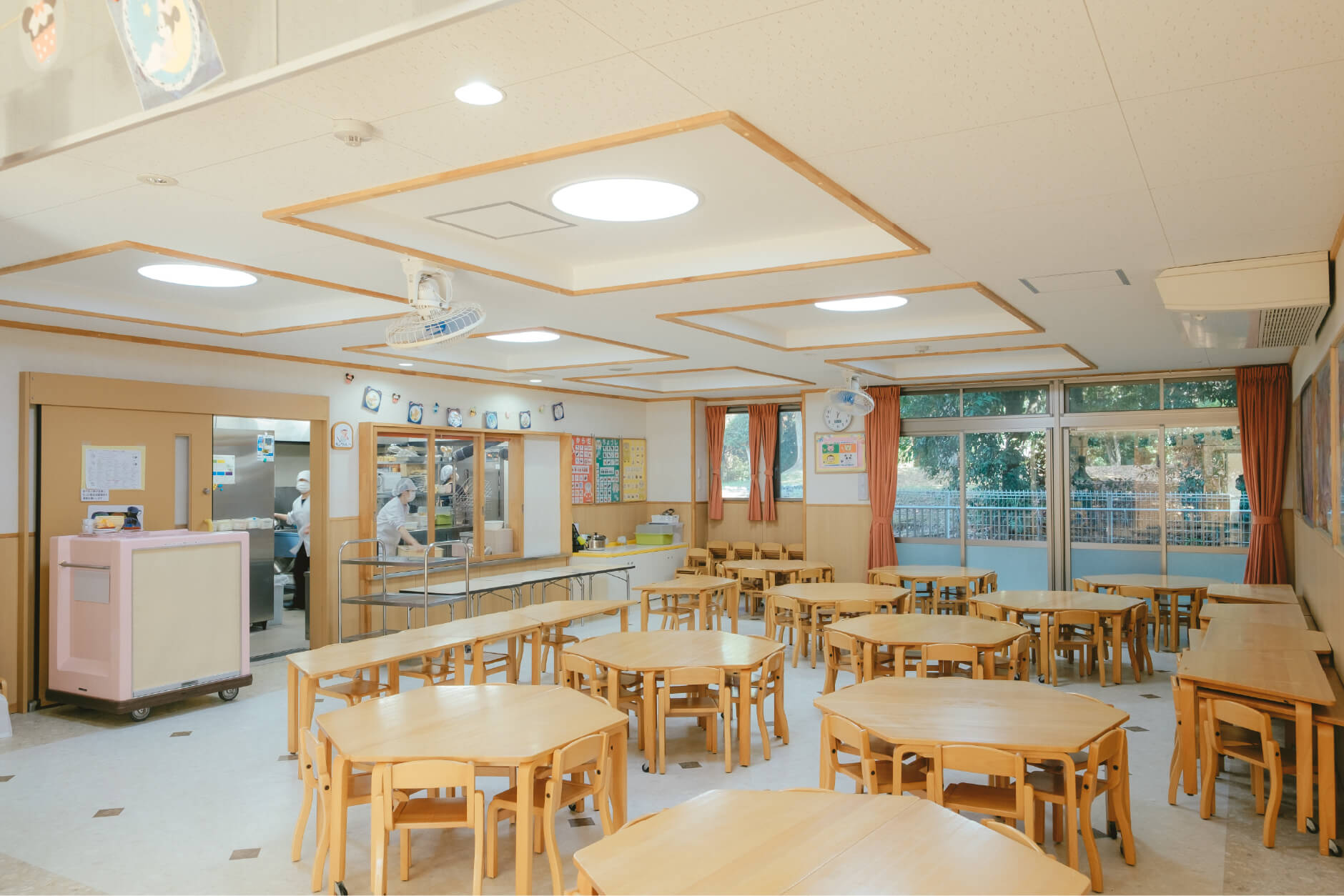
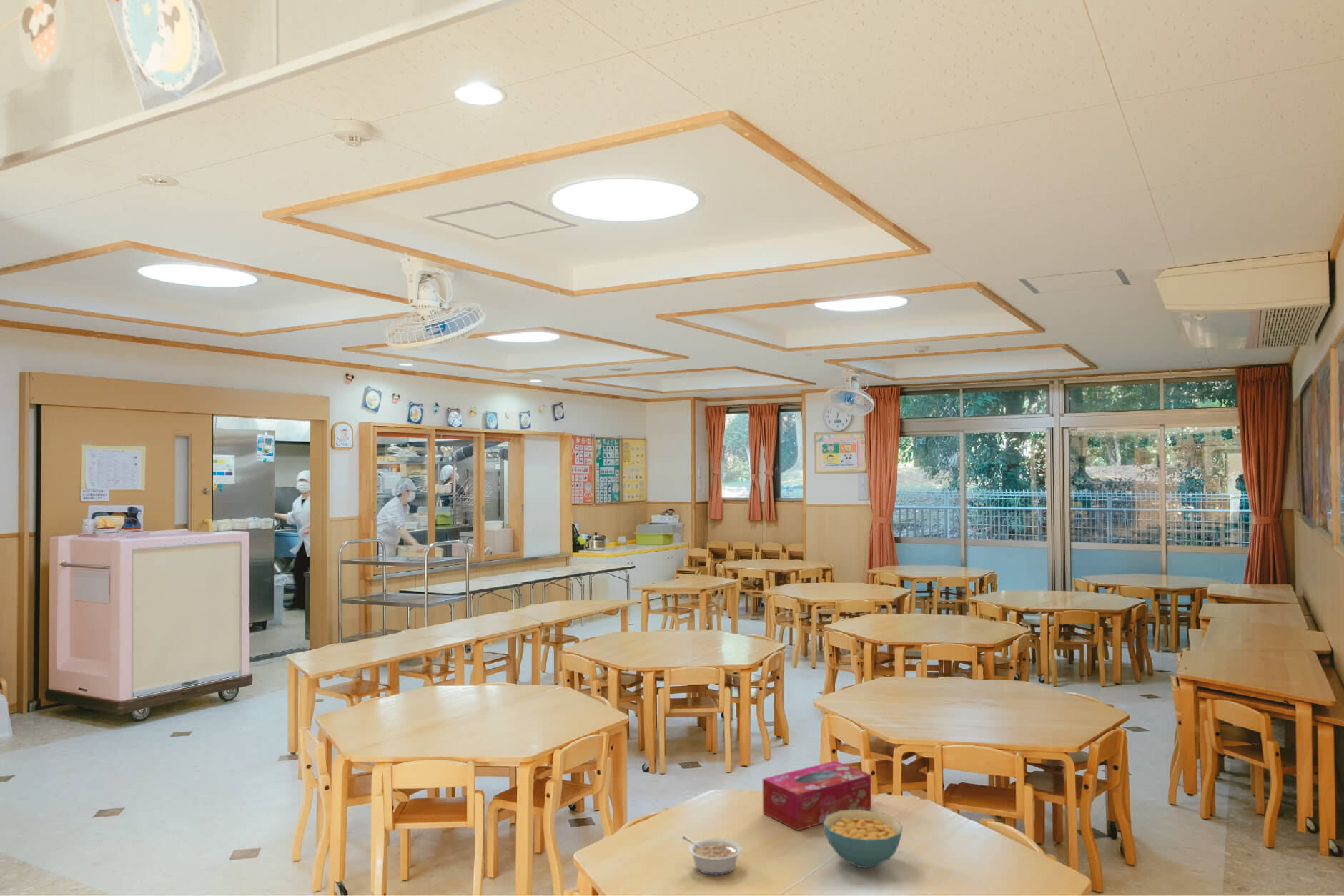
+ cereal bowl (863, 843)
+ tissue box (817, 793)
+ legume (713, 856)
